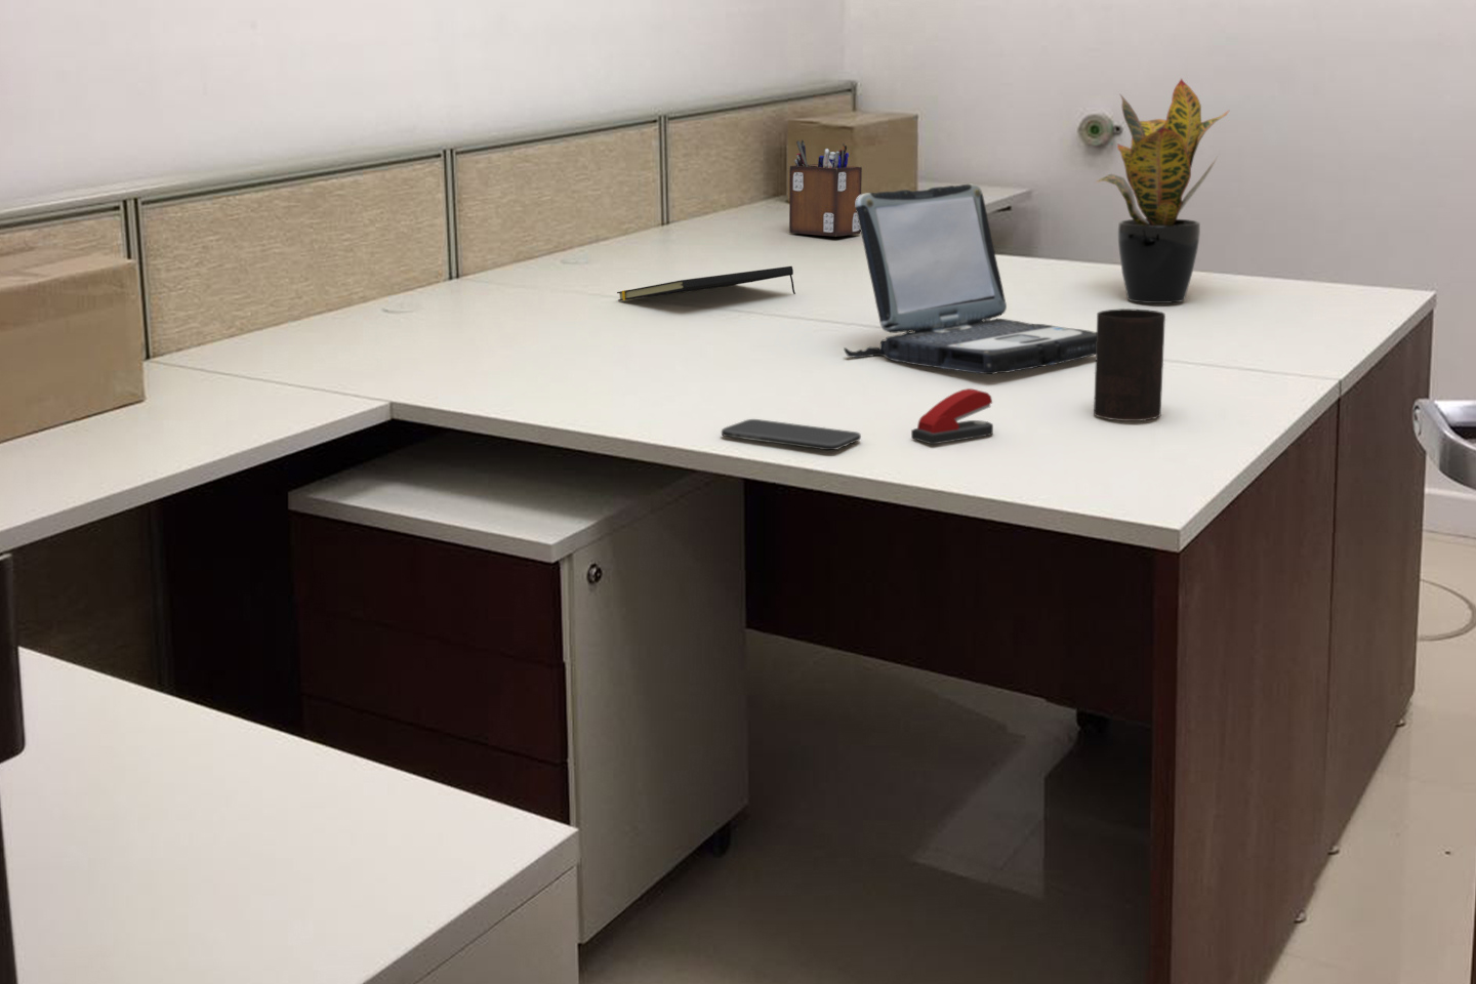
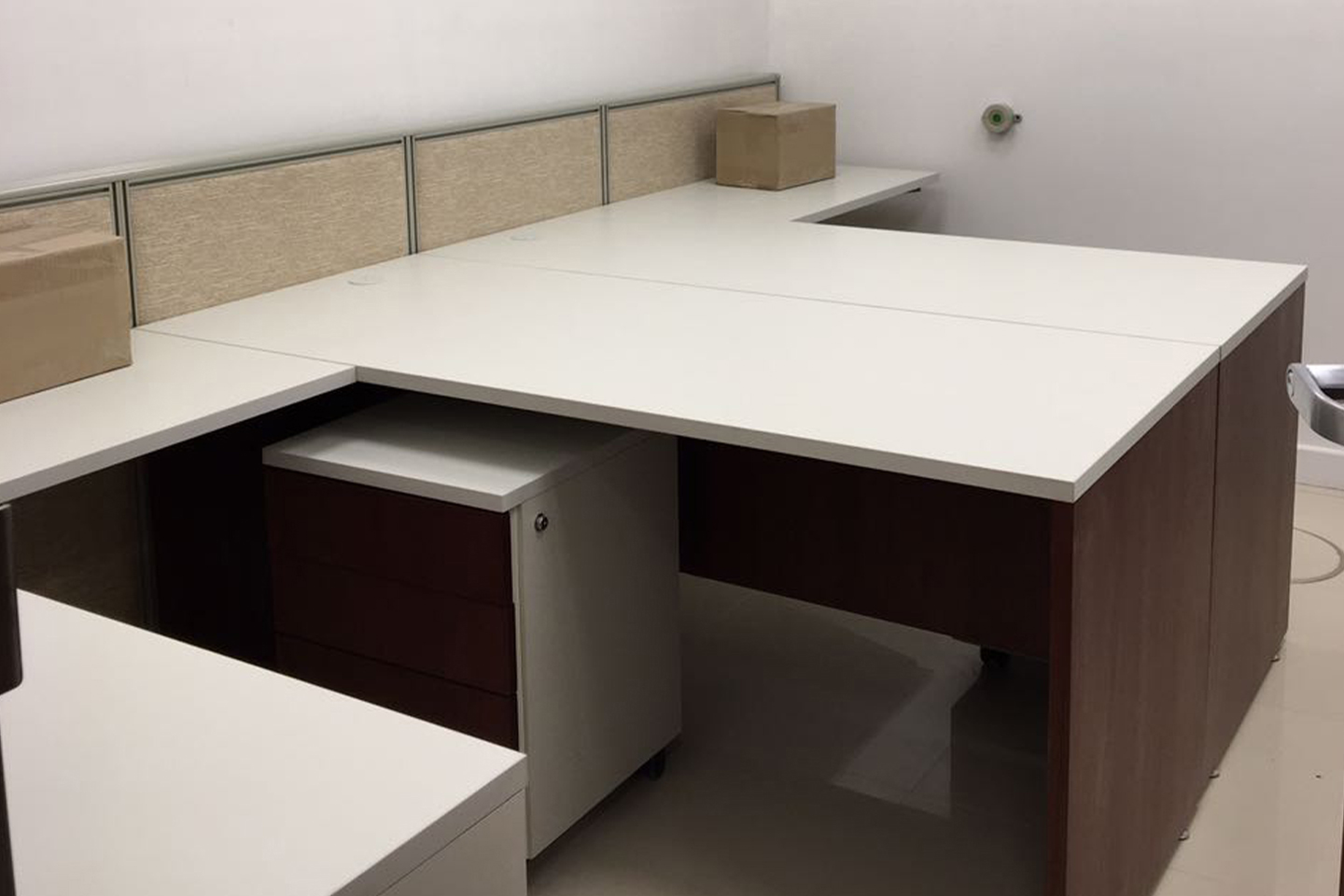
- smartphone (791, 434)
- laptop (974, 273)
- notepad (705, 283)
- stapler (955, 414)
- cup (1129, 364)
- desk organizer (825, 187)
- potted plant (1159, 187)
